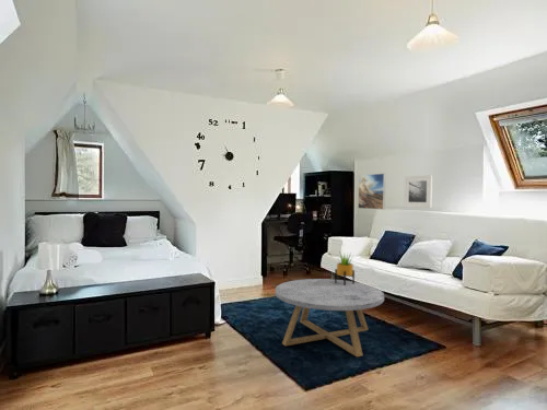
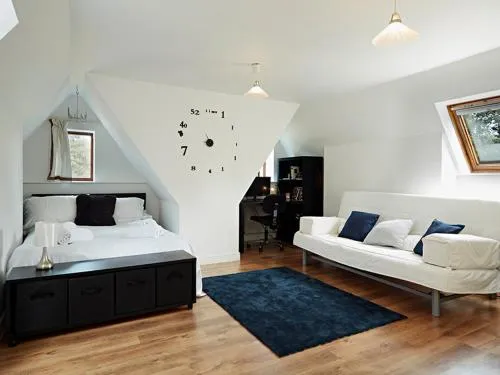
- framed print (417, 191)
- coffee table (327, 309)
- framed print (371, 191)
- potted plant (345, 266)
